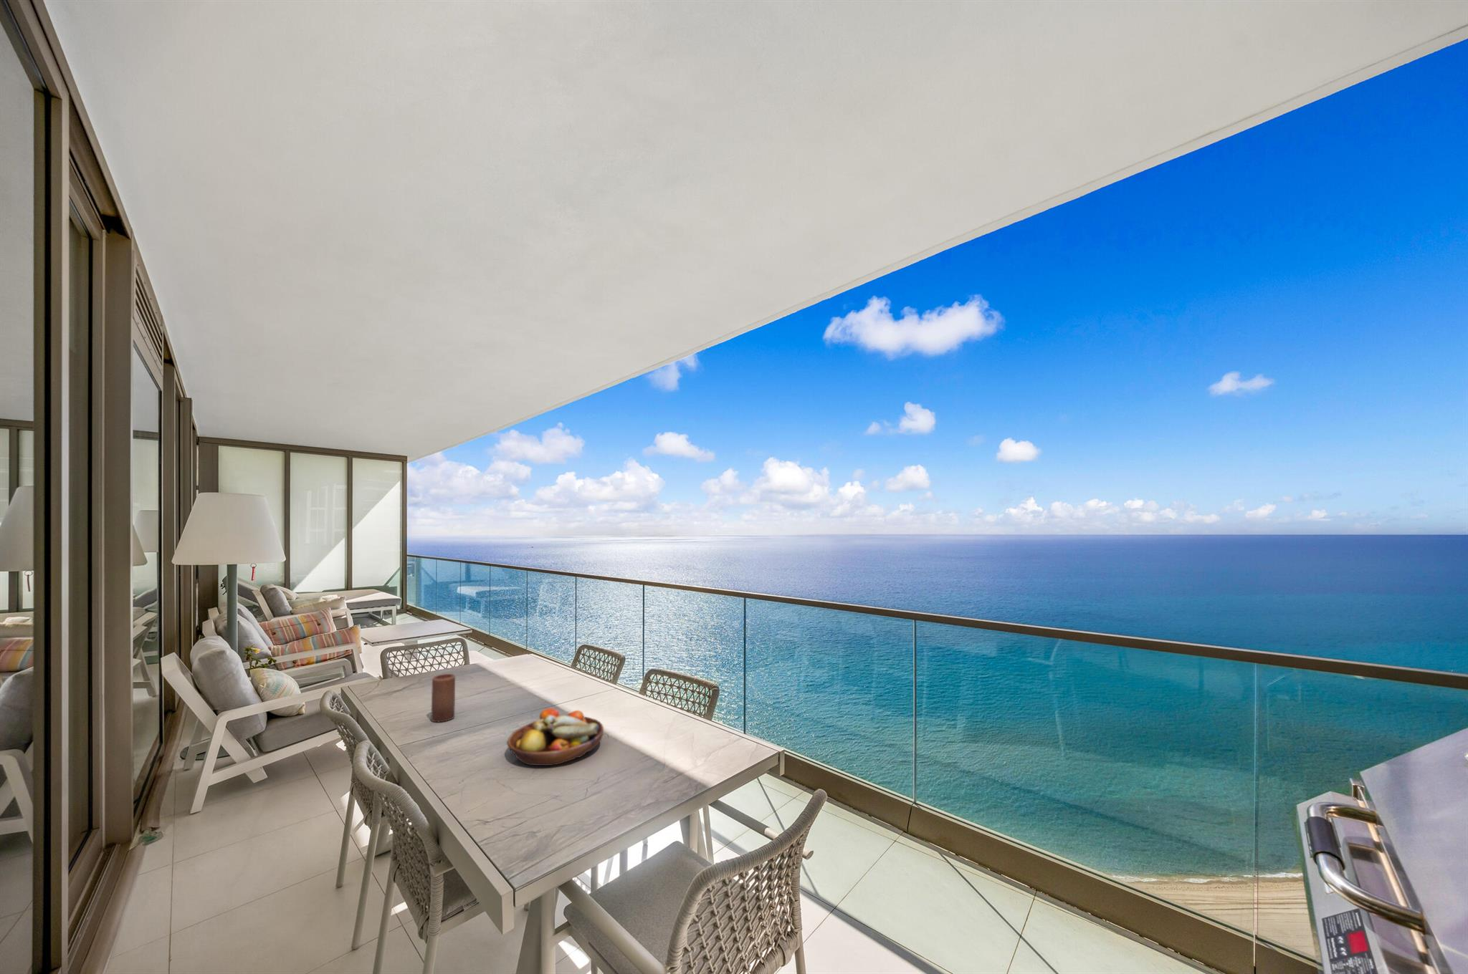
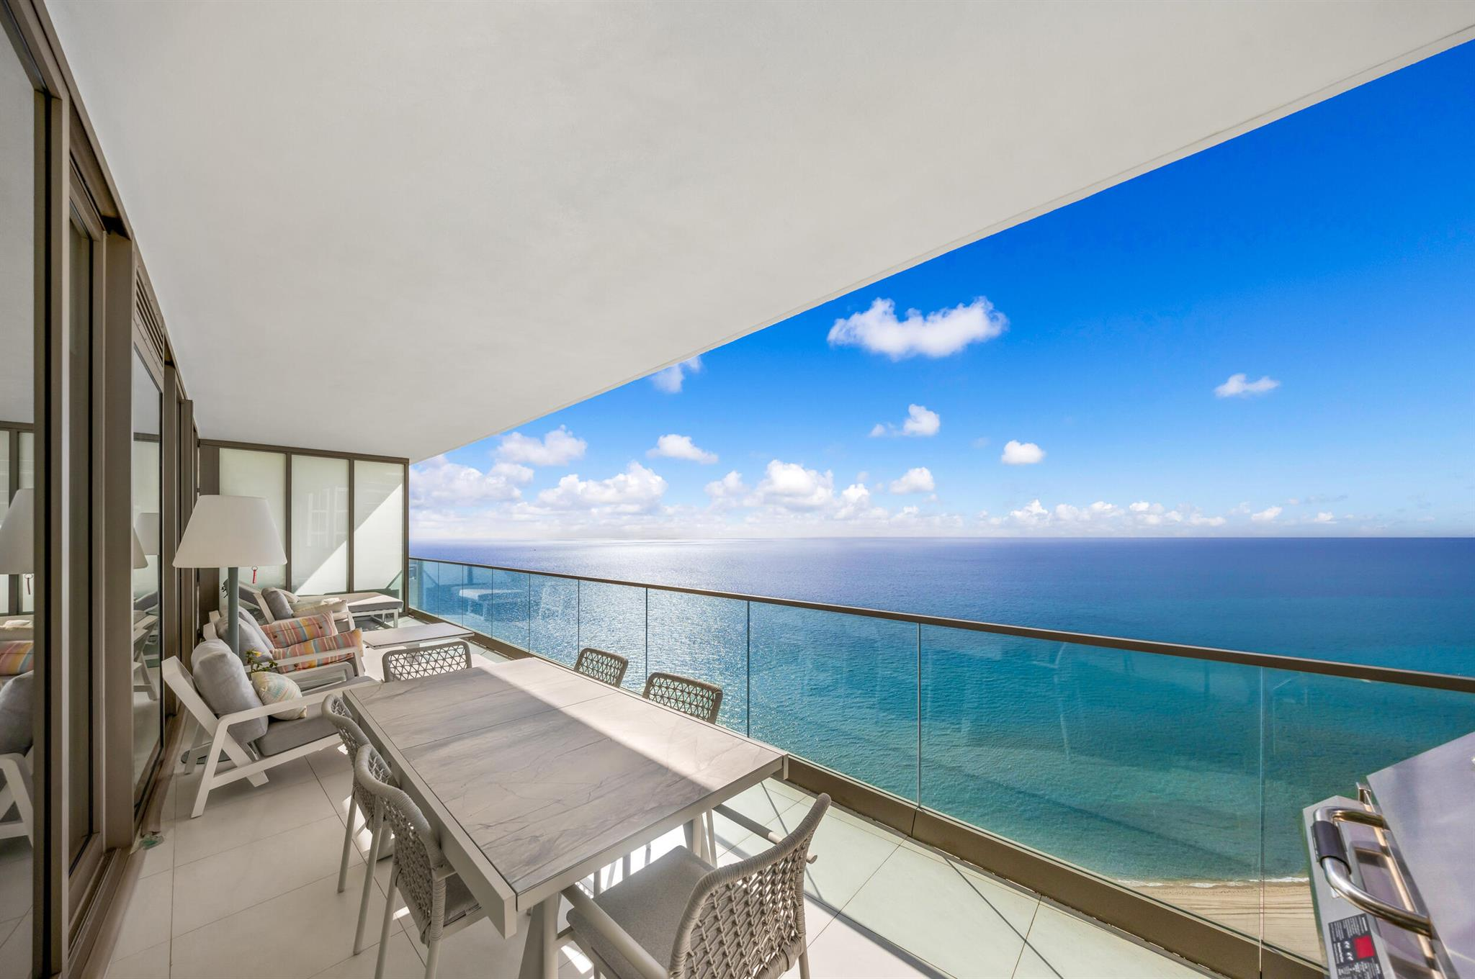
- candle (443, 697)
- fruit bowl (558, 729)
